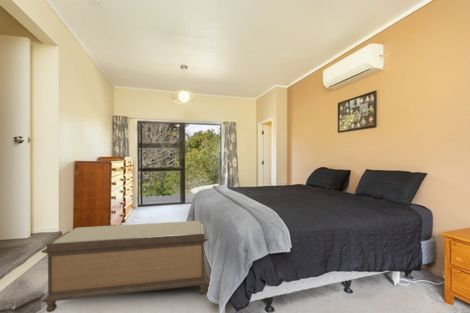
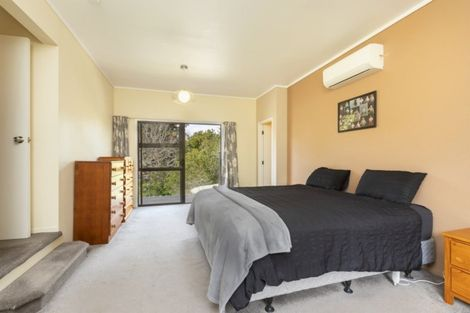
- bench (136, 259)
